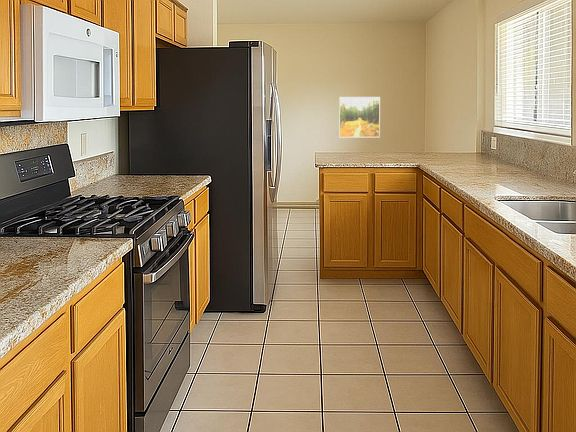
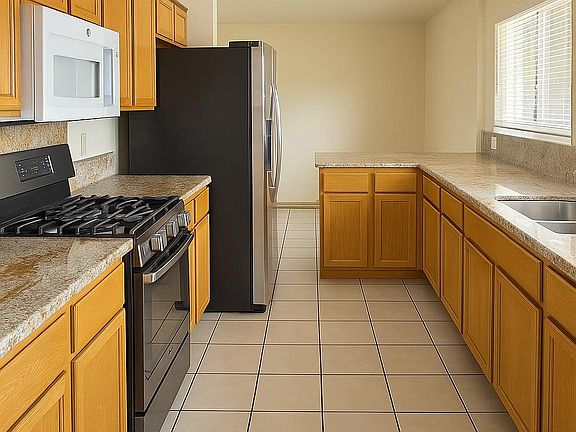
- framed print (359, 117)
